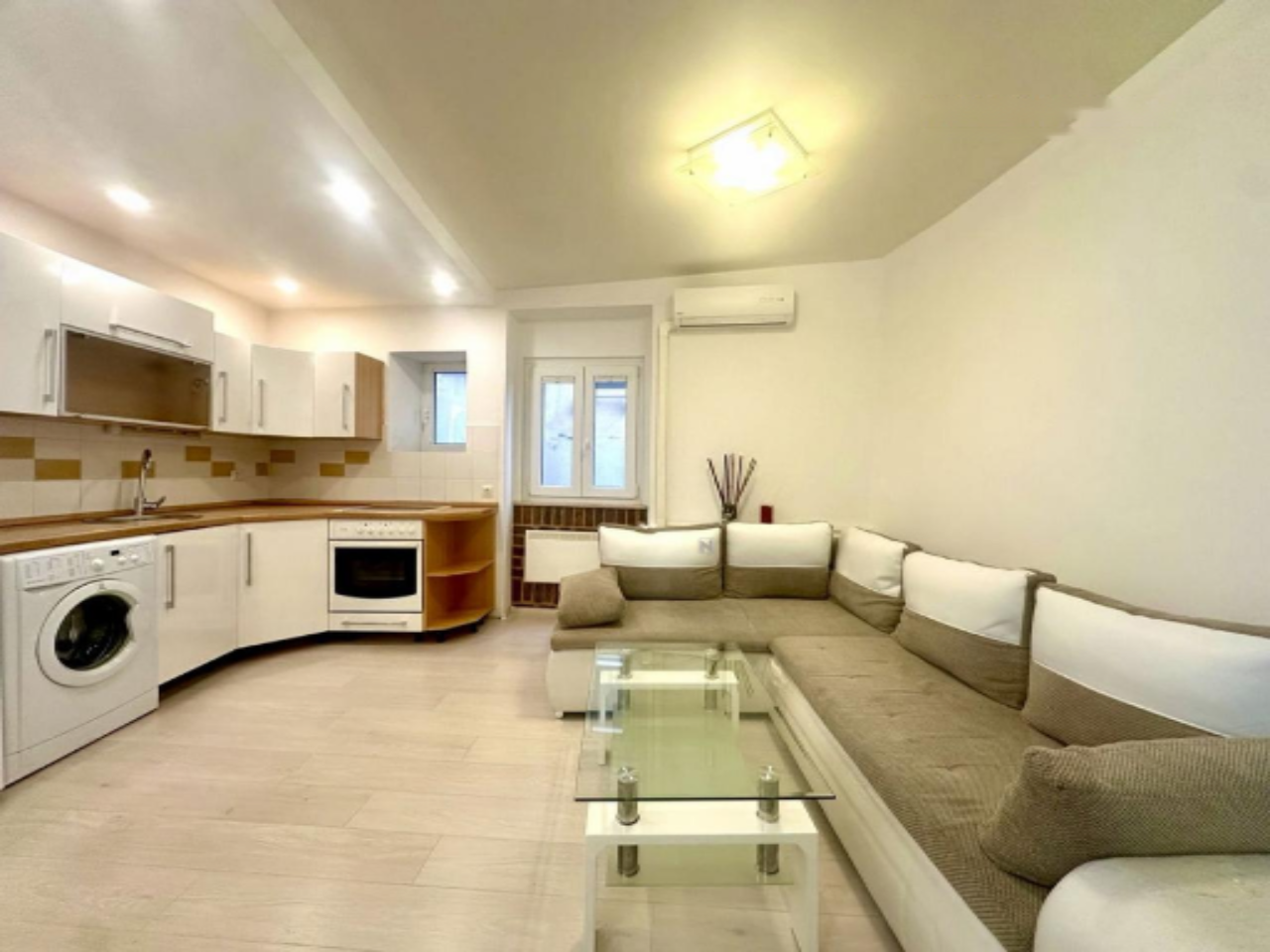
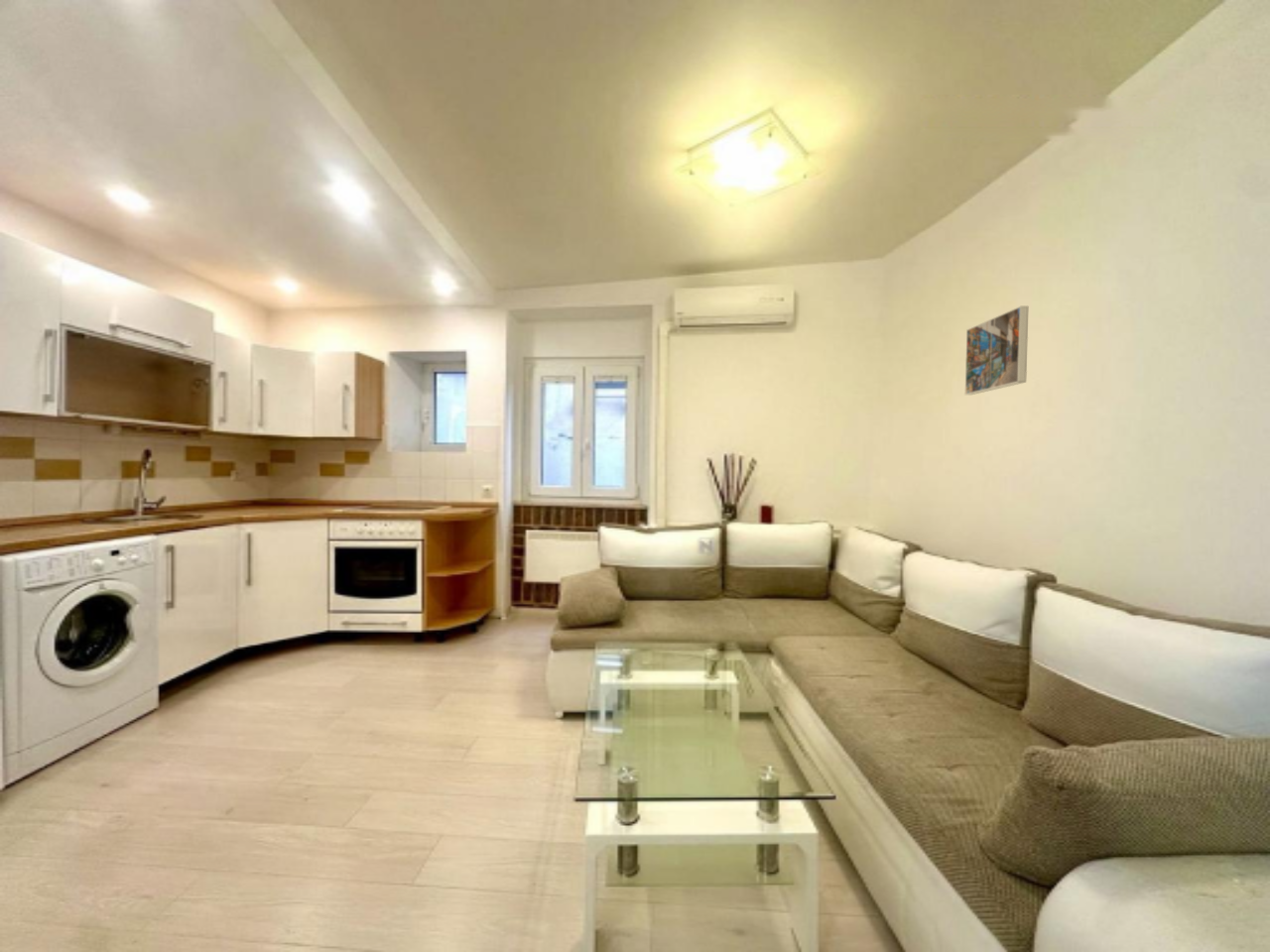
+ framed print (993, 353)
